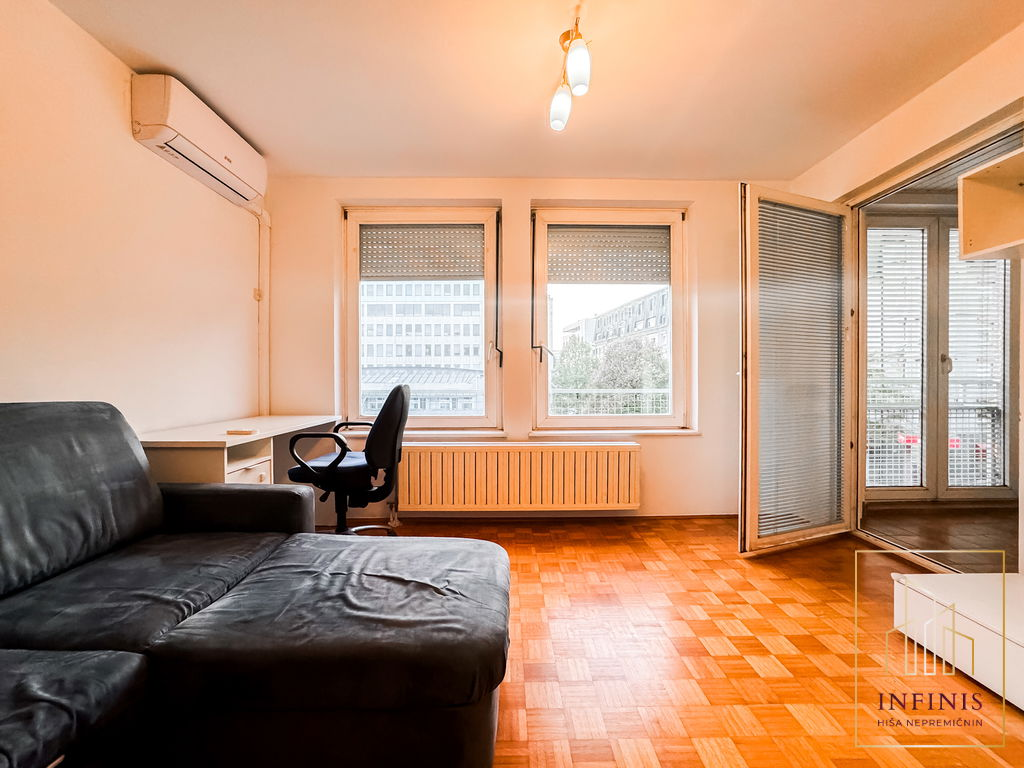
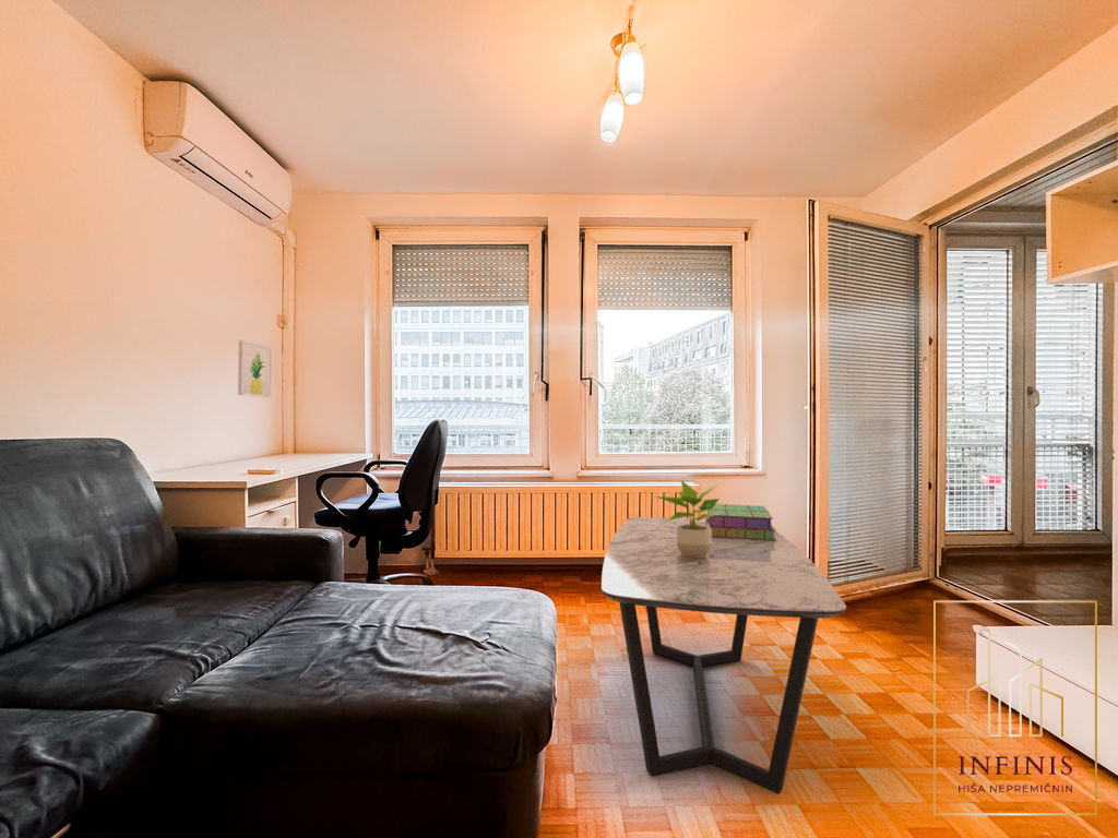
+ coffee table (702, 611)
+ potted plant (687, 515)
+ wall art (255, 370)
+ stack of books (737, 519)
